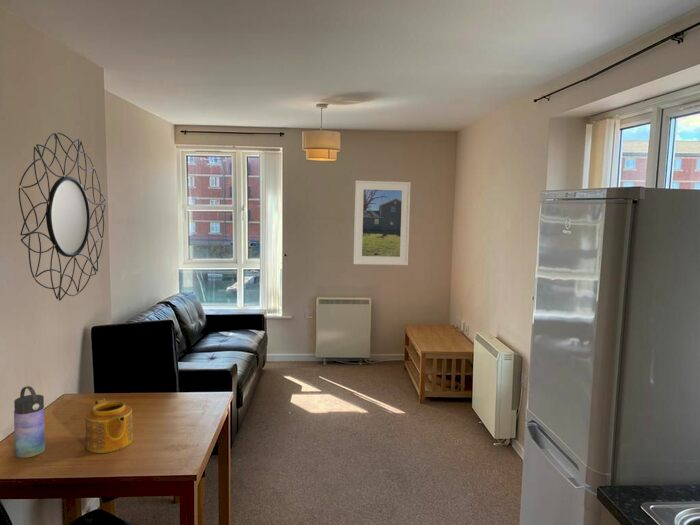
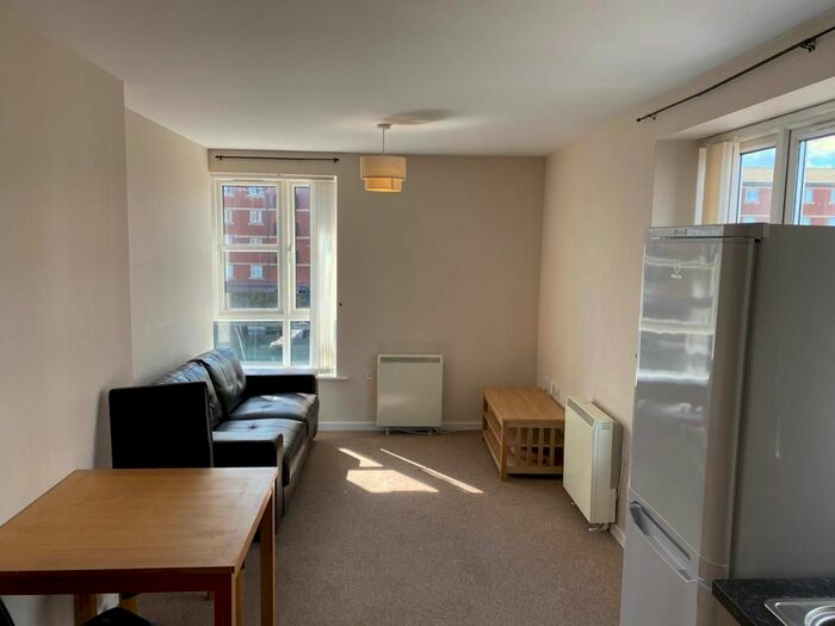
- home mirror (69, 217)
- teapot (110, 424)
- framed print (381, 223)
- water bottle (29, 419)
